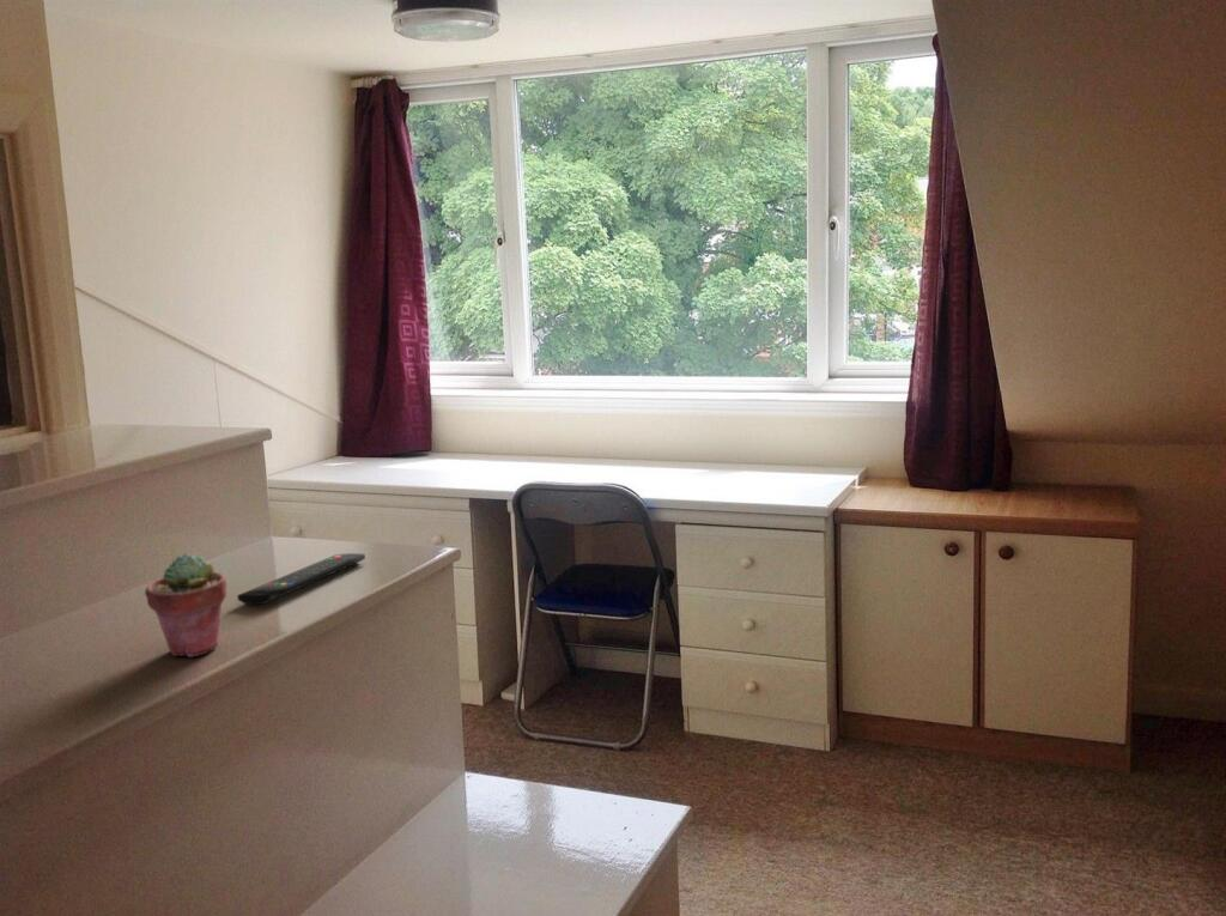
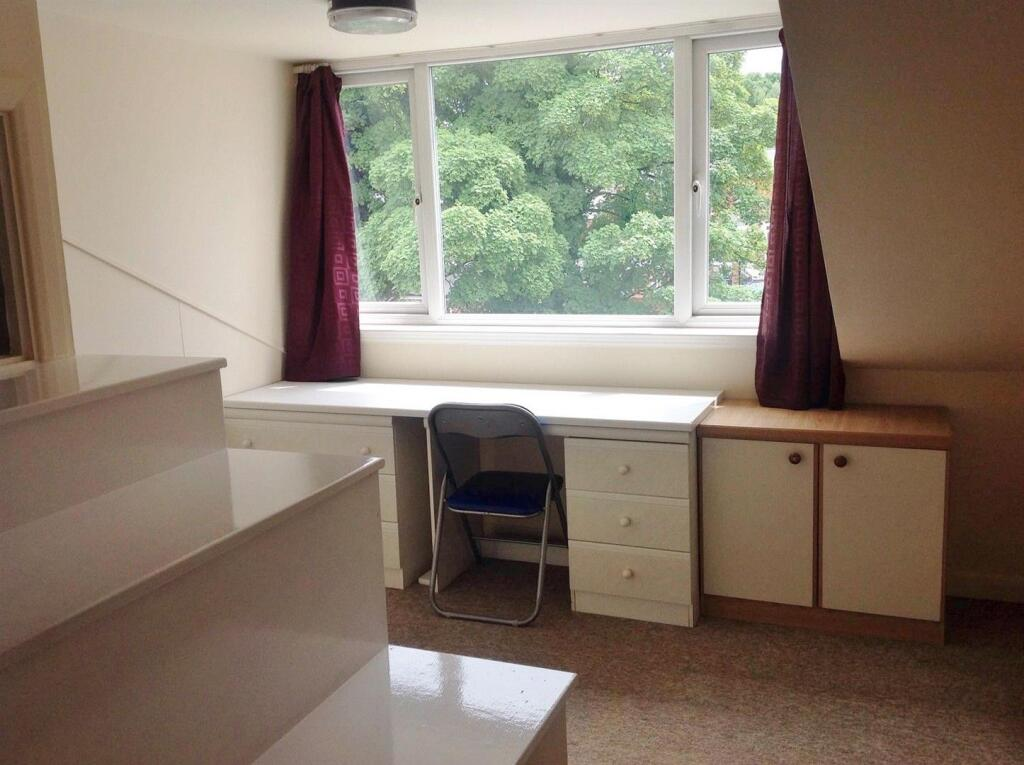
- remote control (306, 576)
- potted succulent (188, 601)
